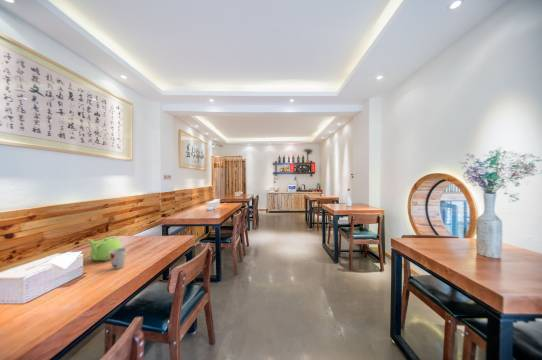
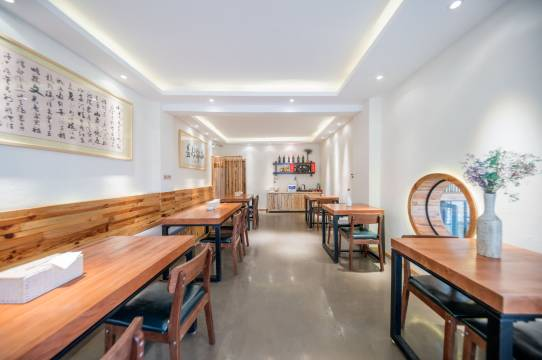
- cup (118, 258)
- teapot (102, 247)
